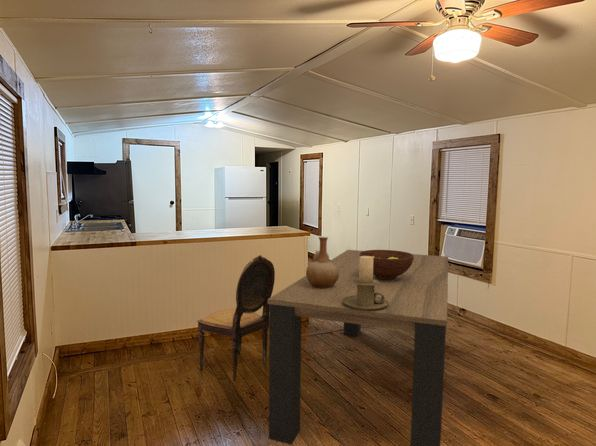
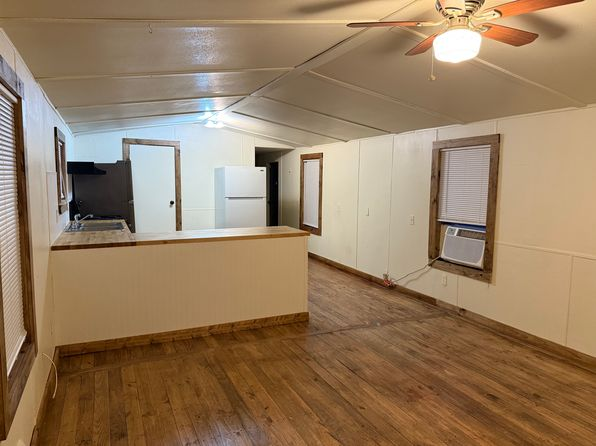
- candle holder (365, 280)
- dining table (378, 326)
- dining chair (236, 310)
- vase (322, 260)
- fruit bowl (385, 265)
